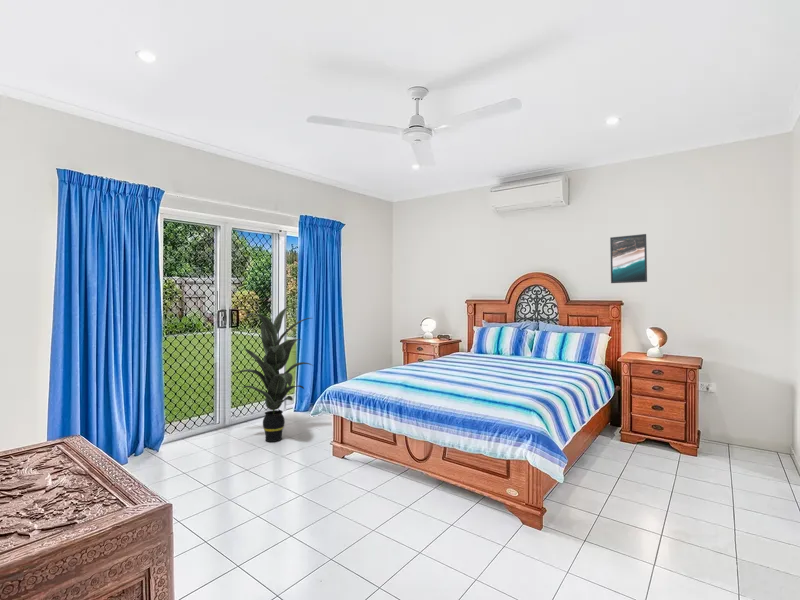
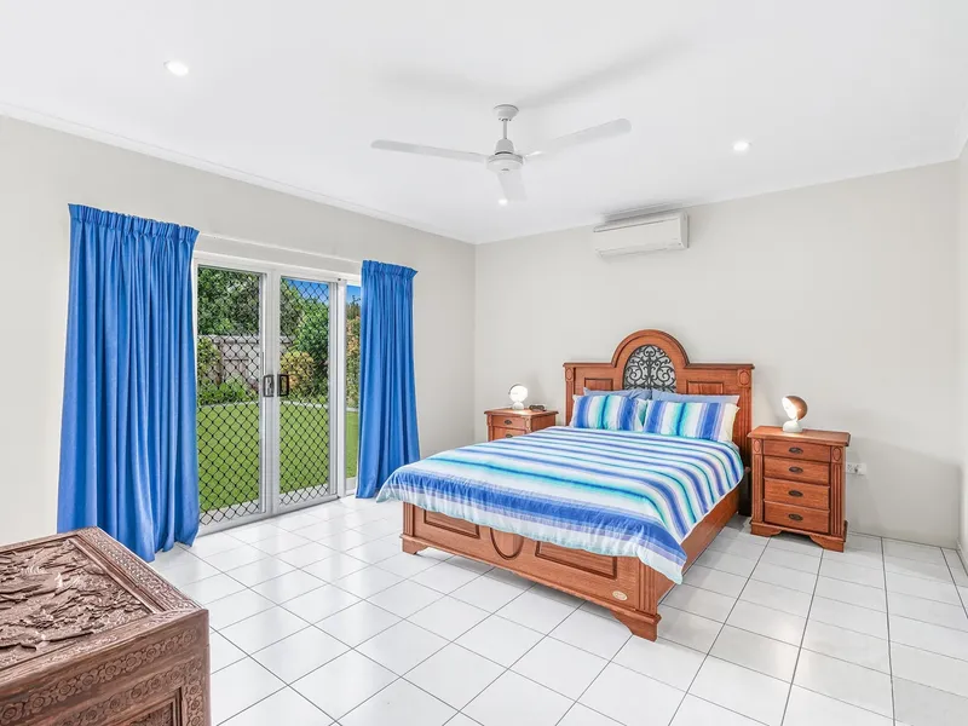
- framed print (628, 259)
- indoor plant (278, 372)
